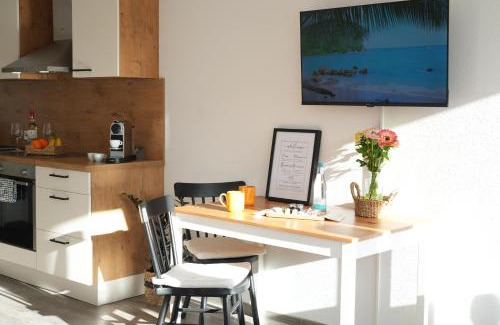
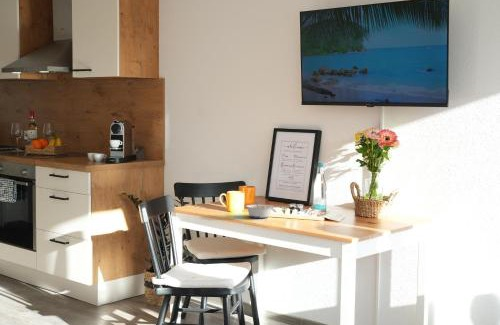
+ legume (258, 210)
